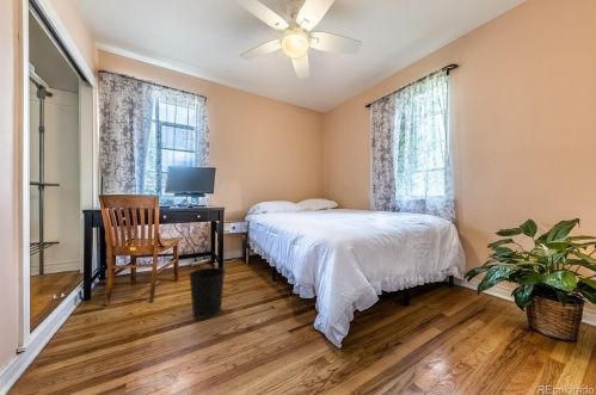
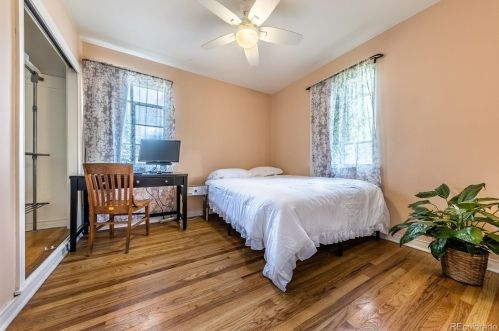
- wastebasket (207, 291)
